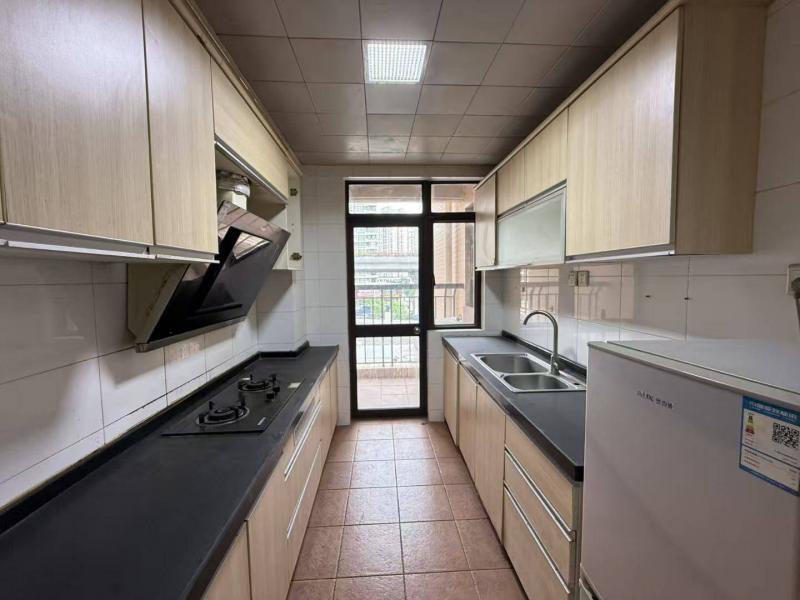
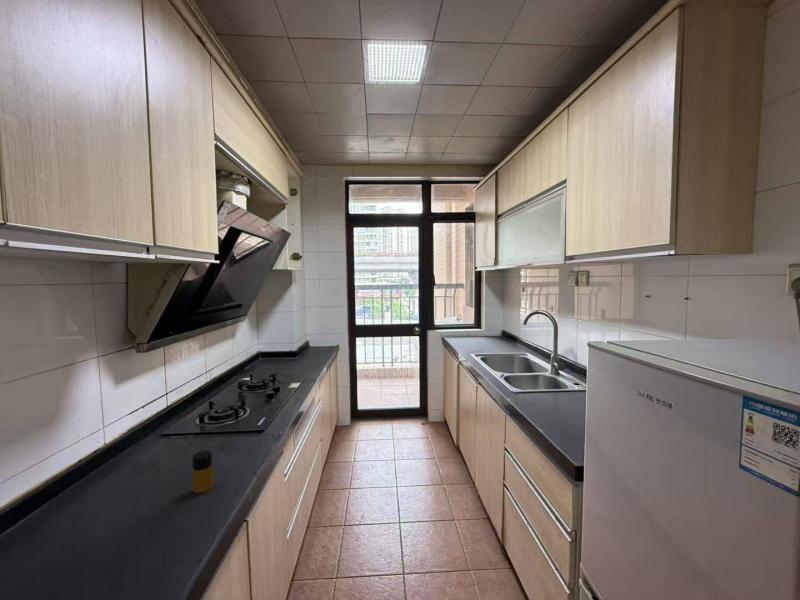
+ bottle (202, 470)
